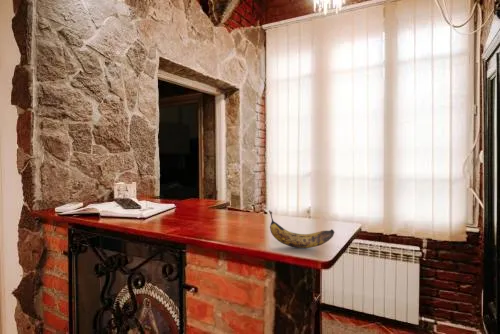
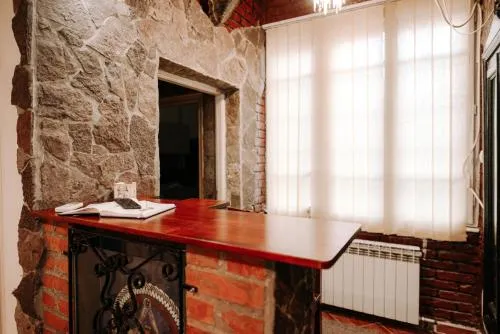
- banana (297, 233)
